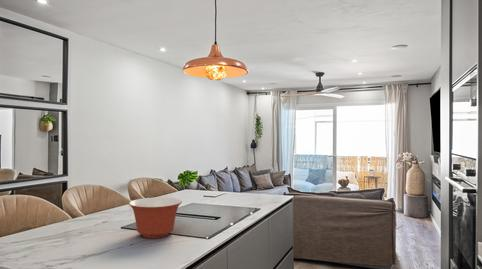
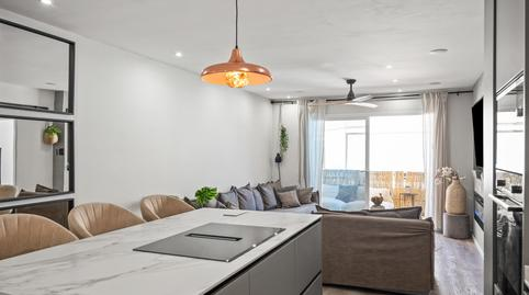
- mixing bowl (155, 218)
